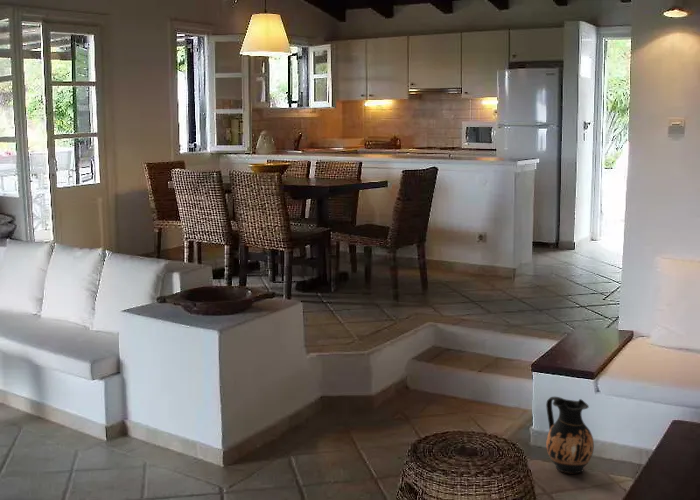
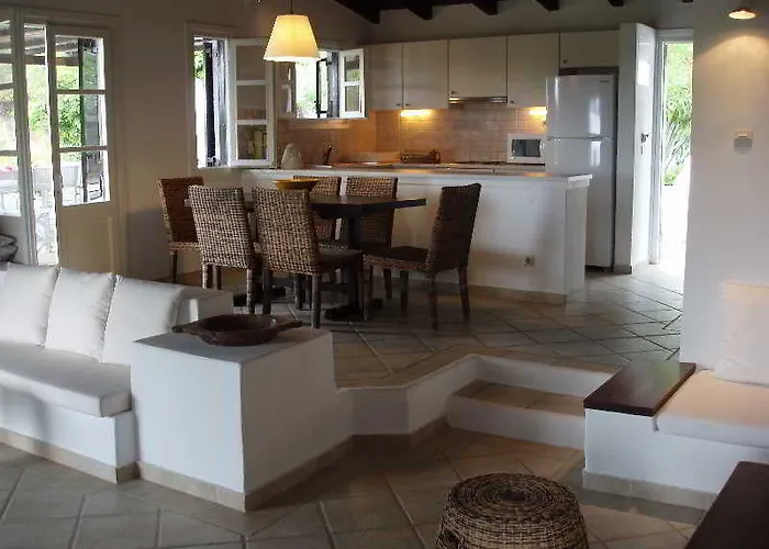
- ceramic jug (568, 434)
